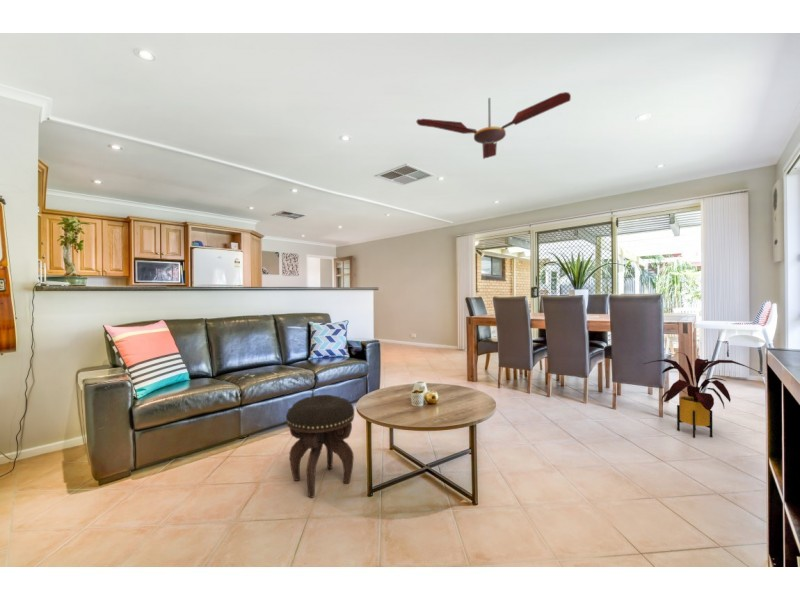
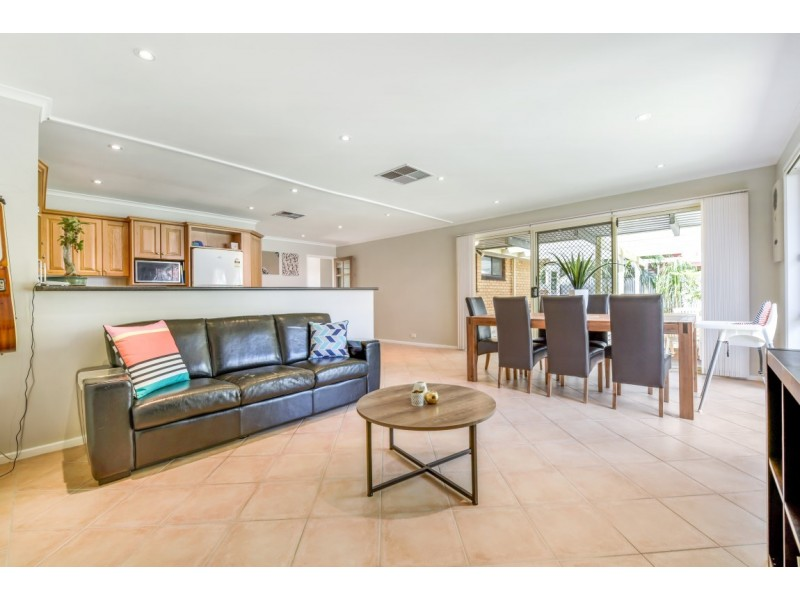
- footstool (321, 440)
- house plant (699, 393)
- ceiling fan (488, 127)
